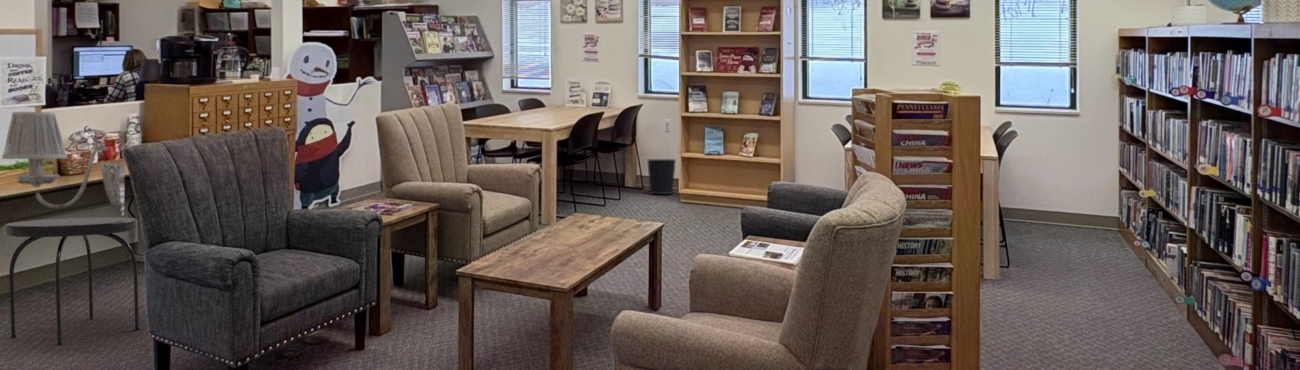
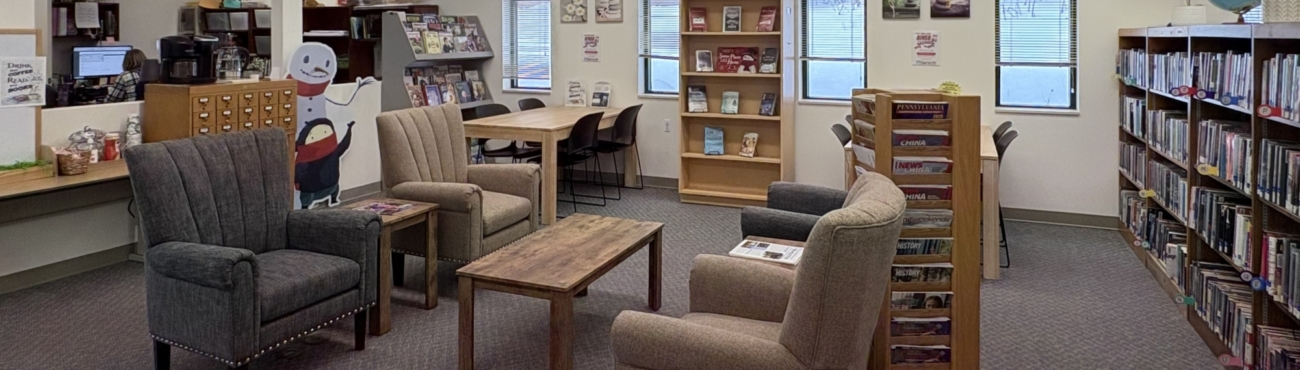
- wall sconce (64, 158)
- wastebasket (661, 176)
- side table (88, 277)
